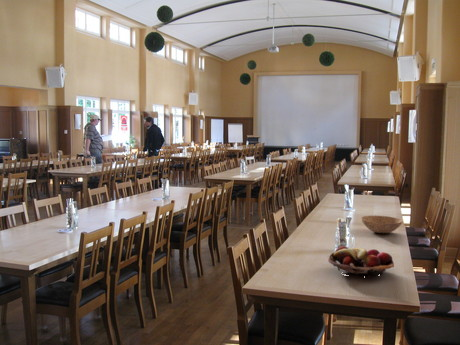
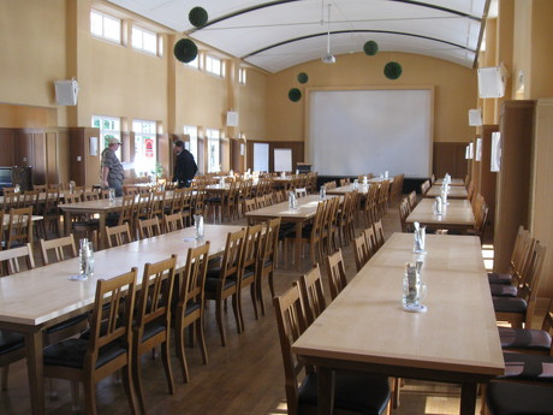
- fruit basket (360, 259)
- bowl (381, 225)
